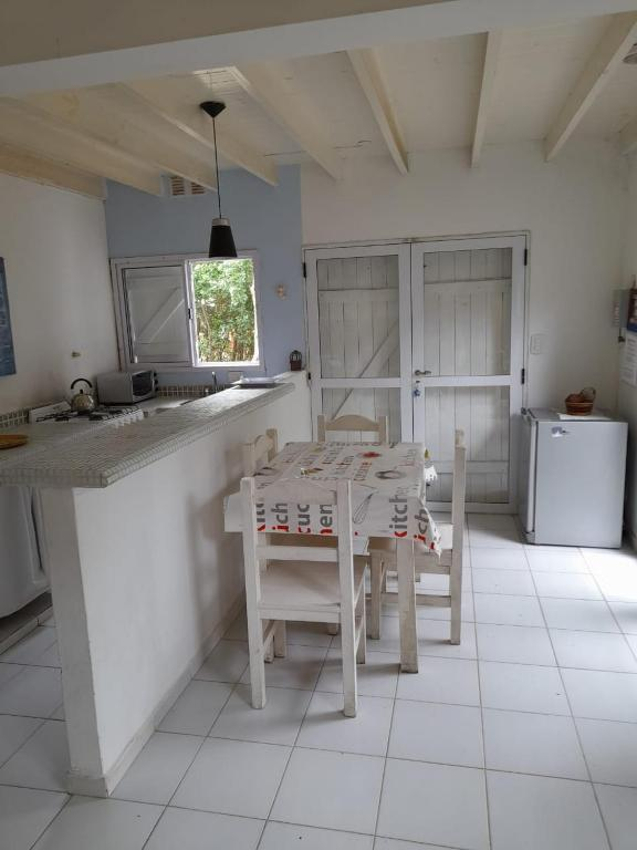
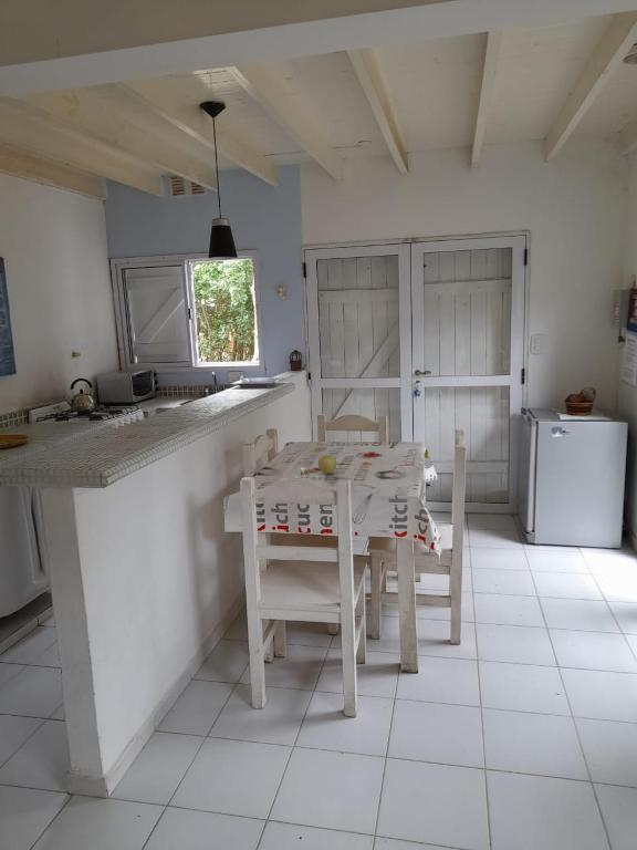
+ apple (327, 464)
